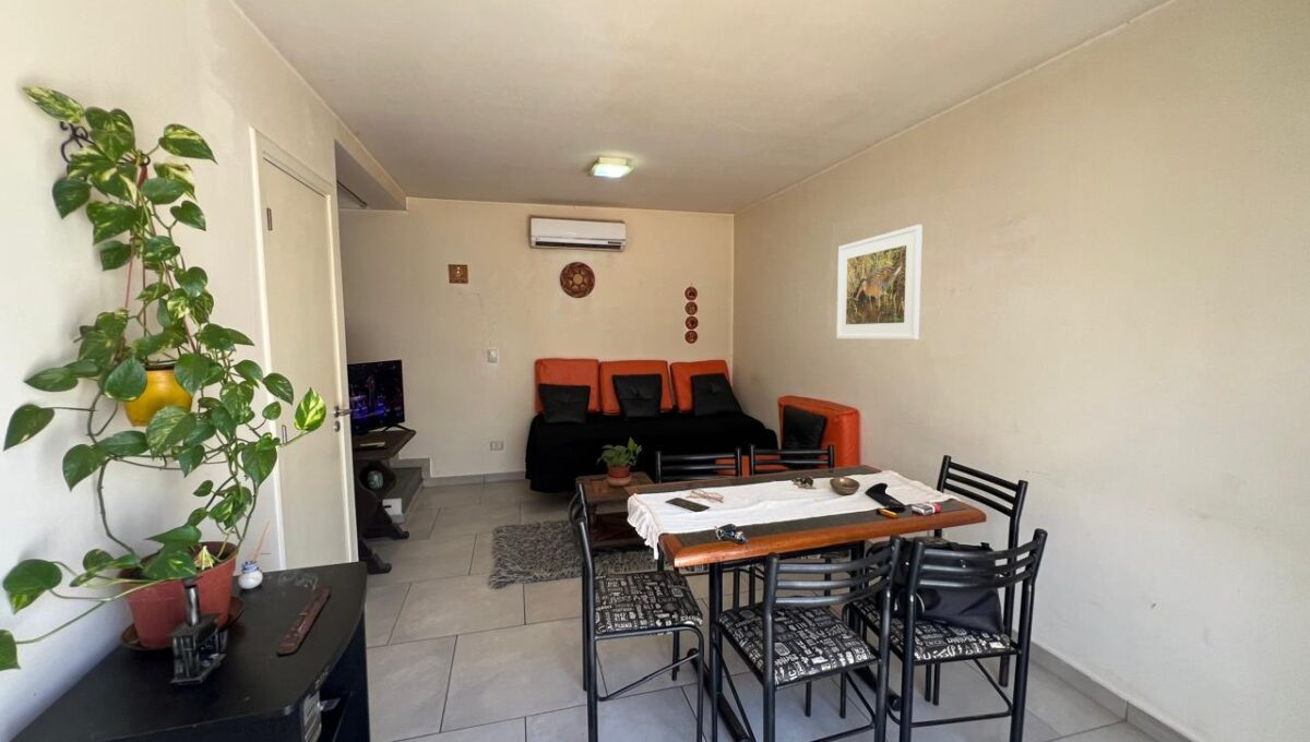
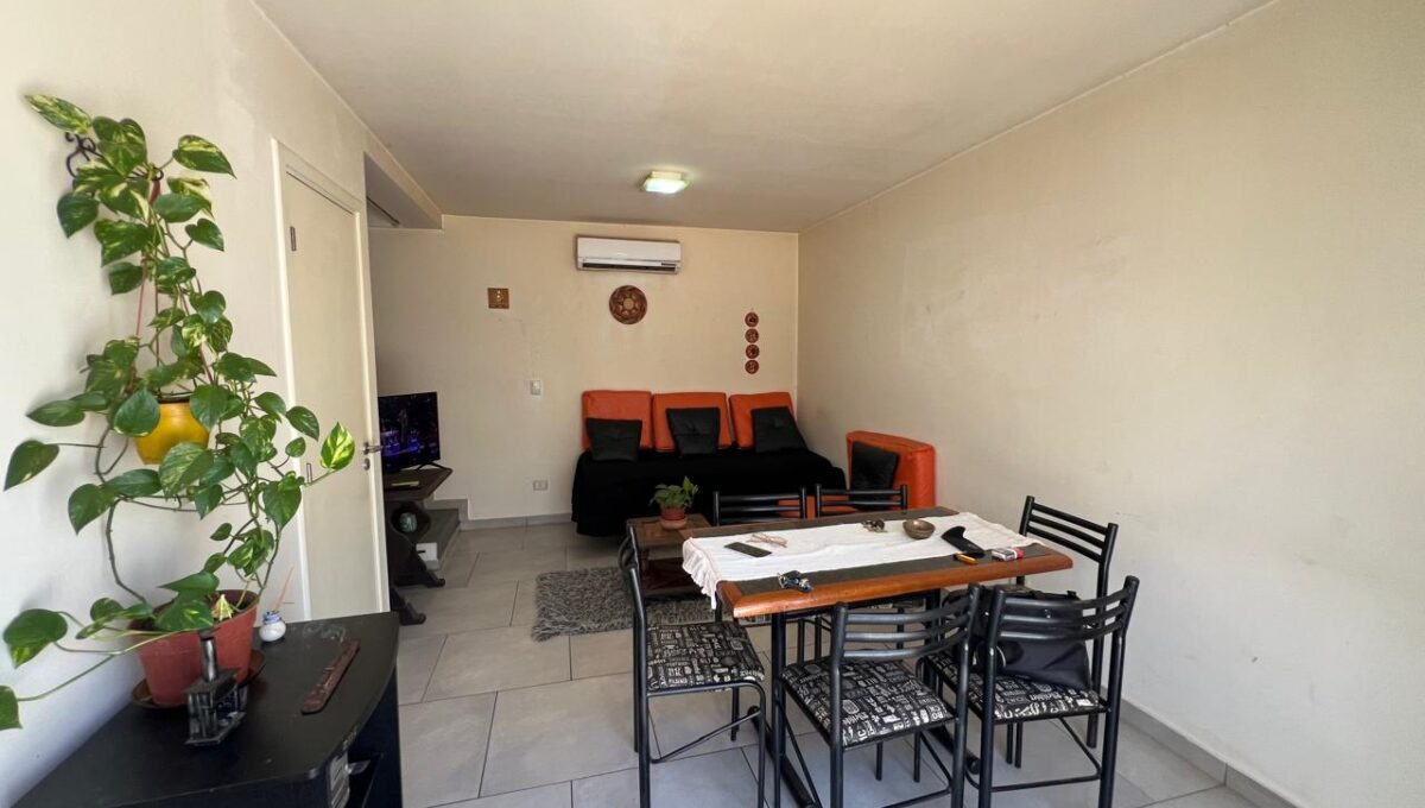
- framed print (874, 288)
